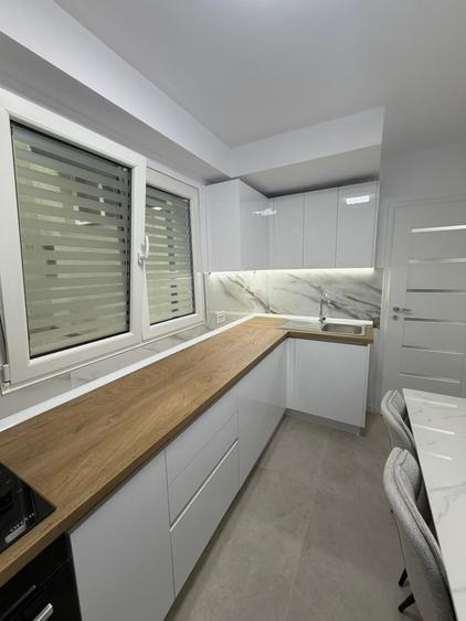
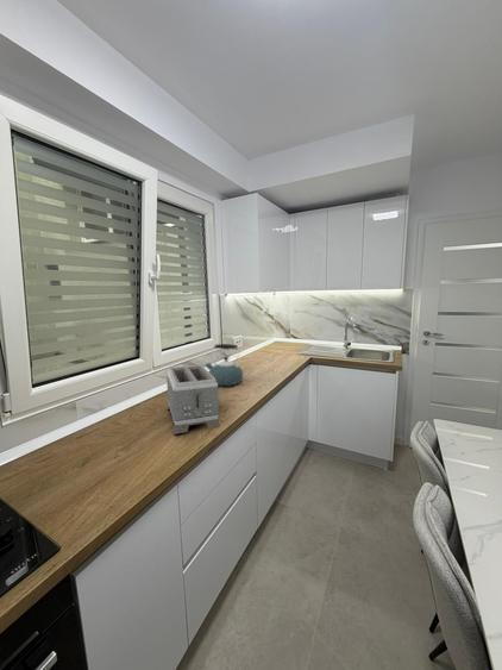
+ toaster (192, 395)
+ kettle (222, 363)
